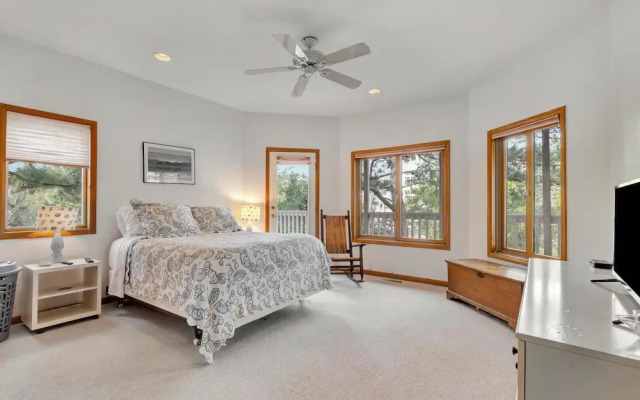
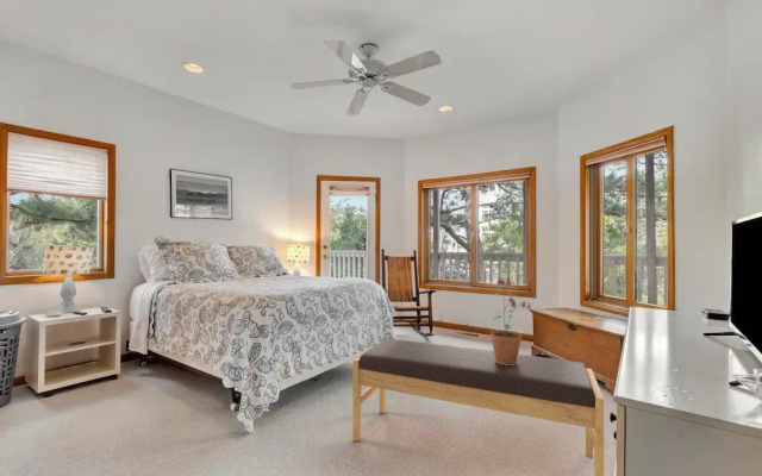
+ potted plant (510, 317)
+ bench (468, 402)
